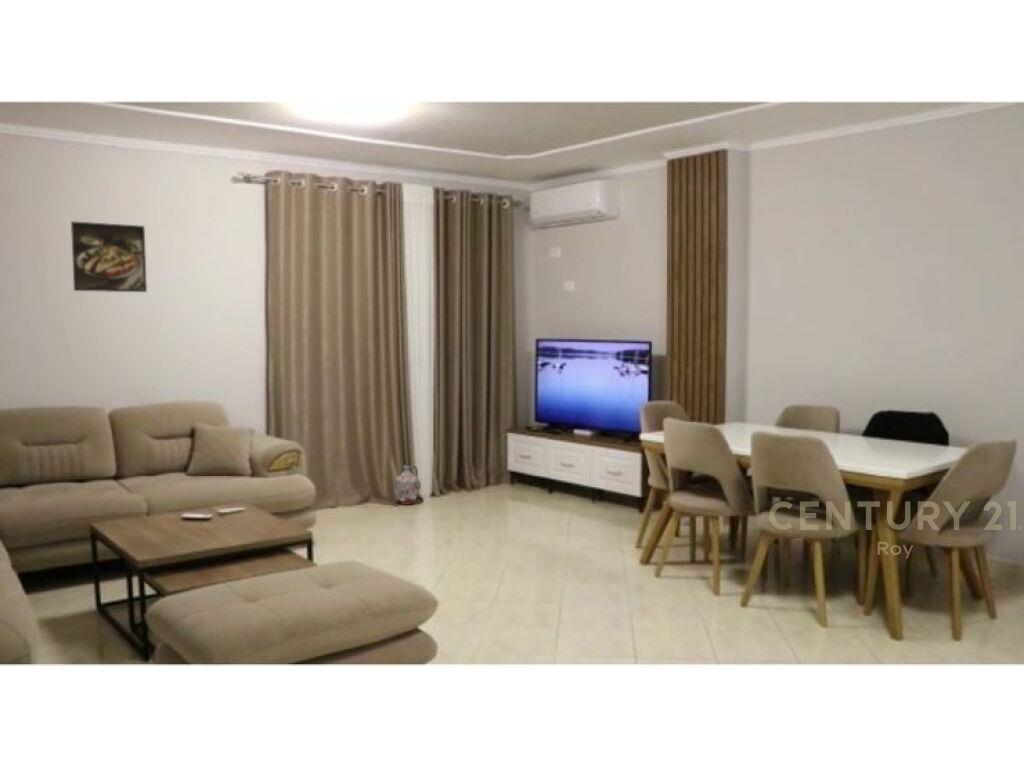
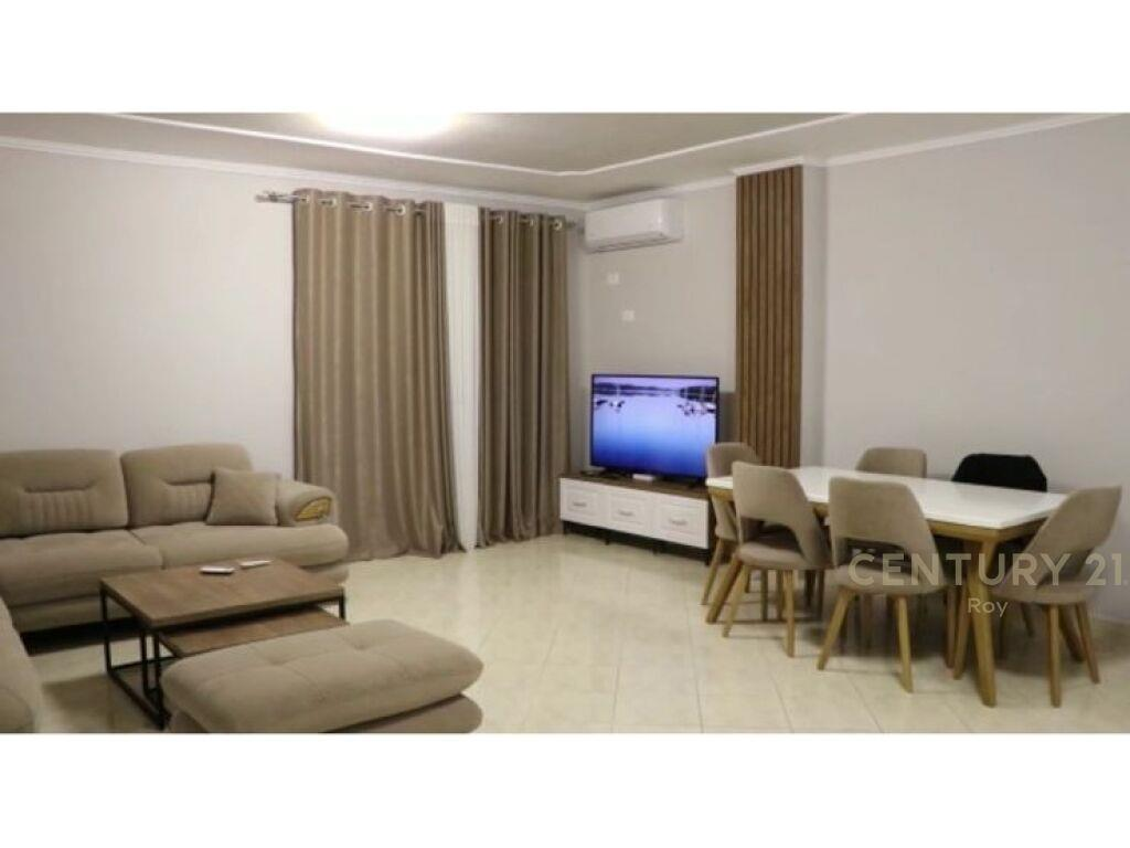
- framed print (109, 257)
- ceramic jug (407, 484)
